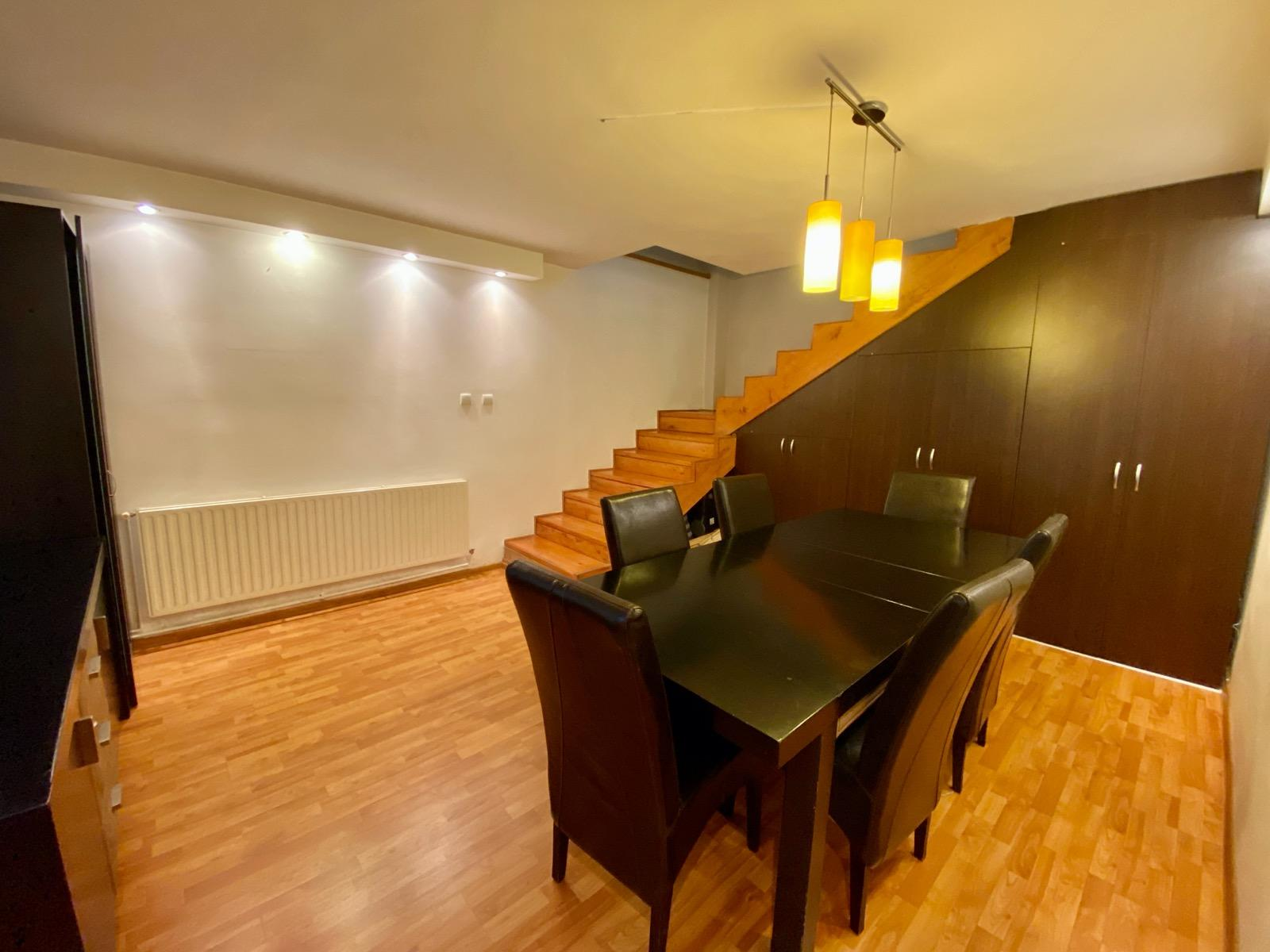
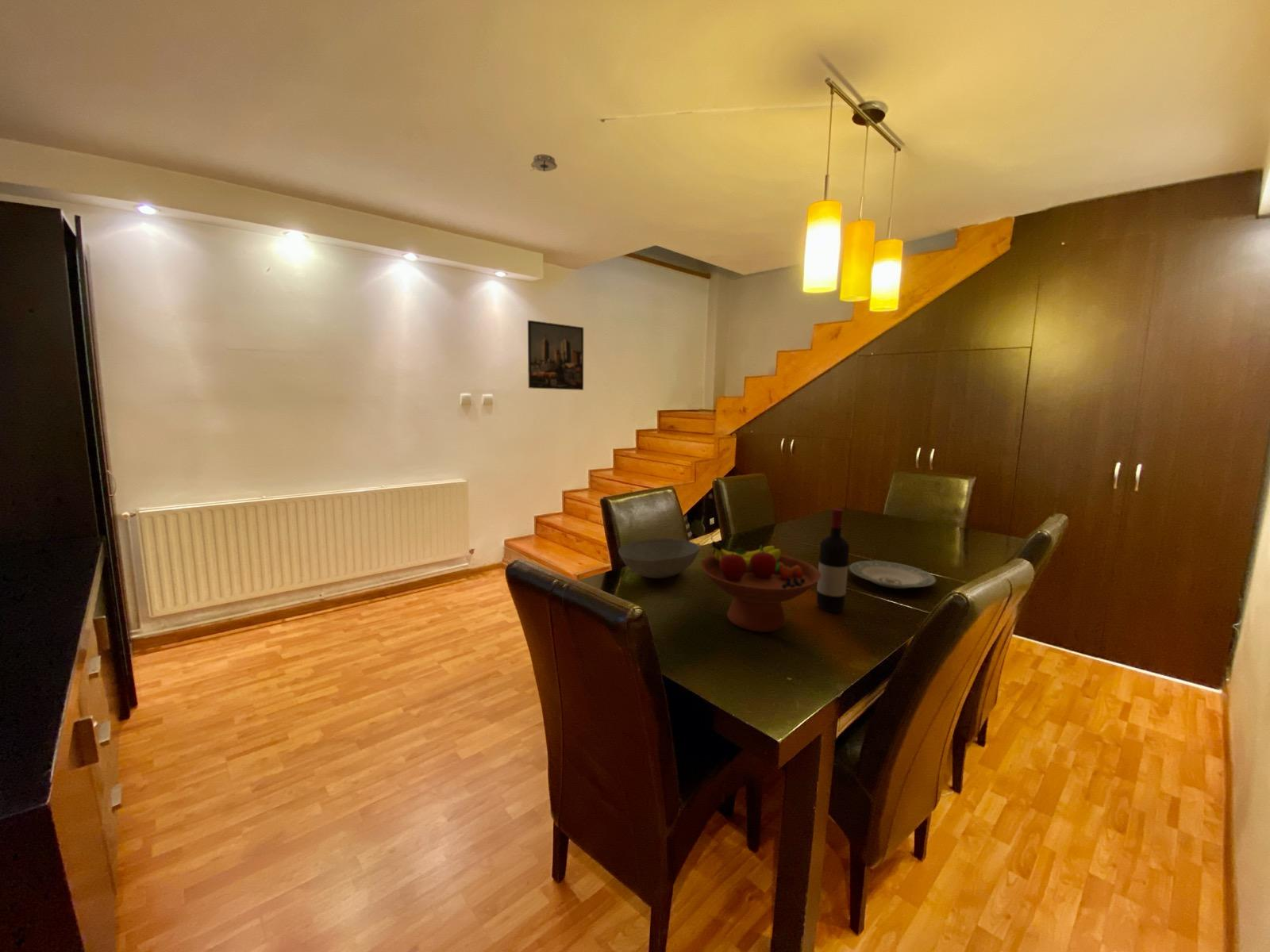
+ plate (891, 577)
+ smoke detector (543, 163)
+ wine bottle (833, 559)
+ bowl (659, 559)
+ fruit bowl (758, 584)
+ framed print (556, 356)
